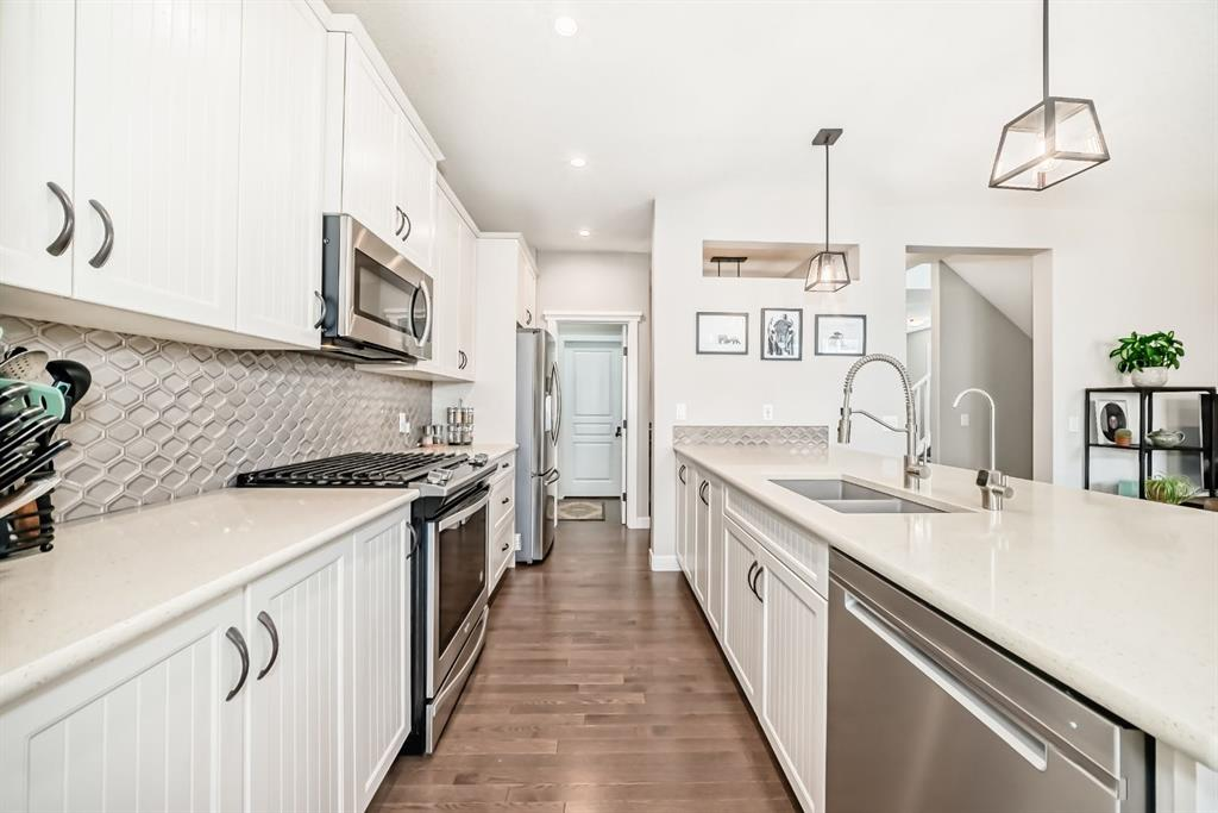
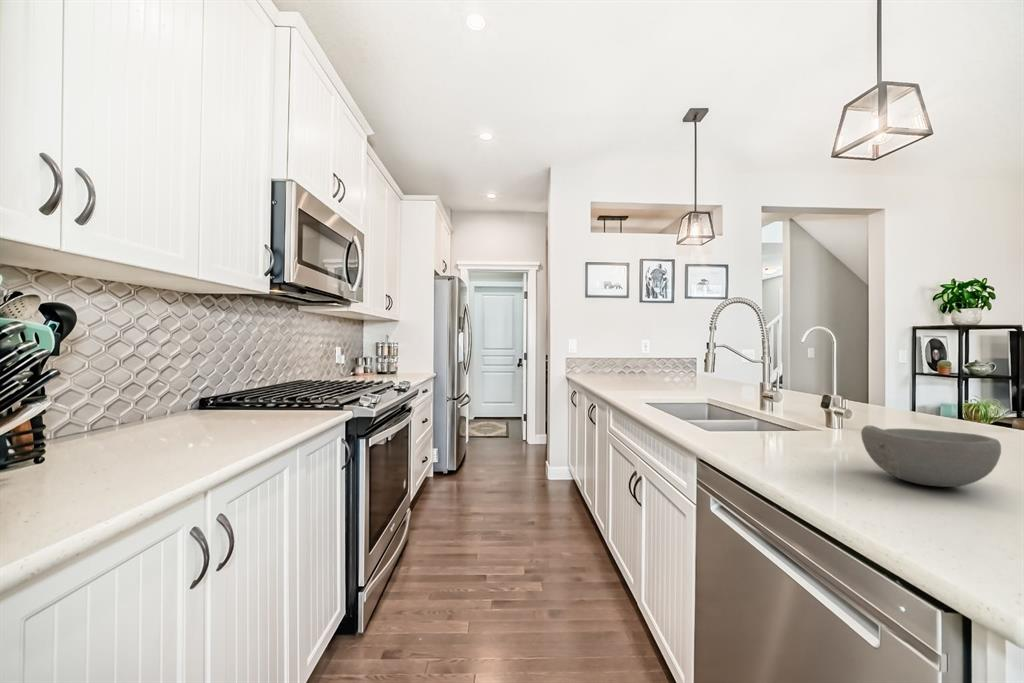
+ bowl (925, 456)
